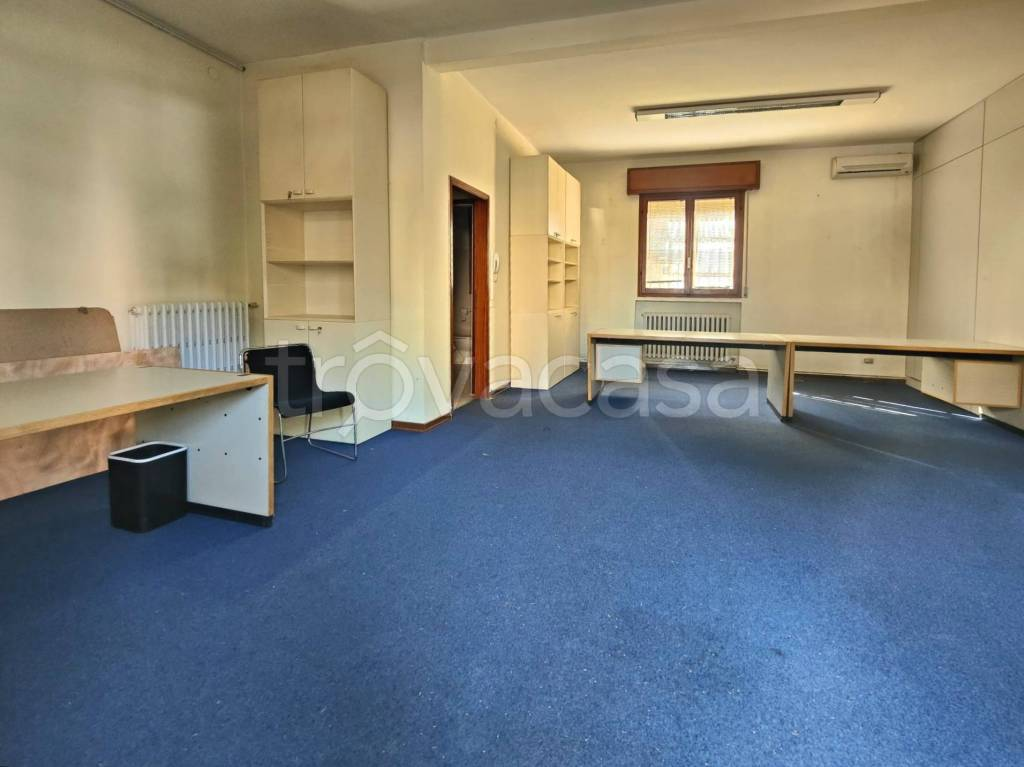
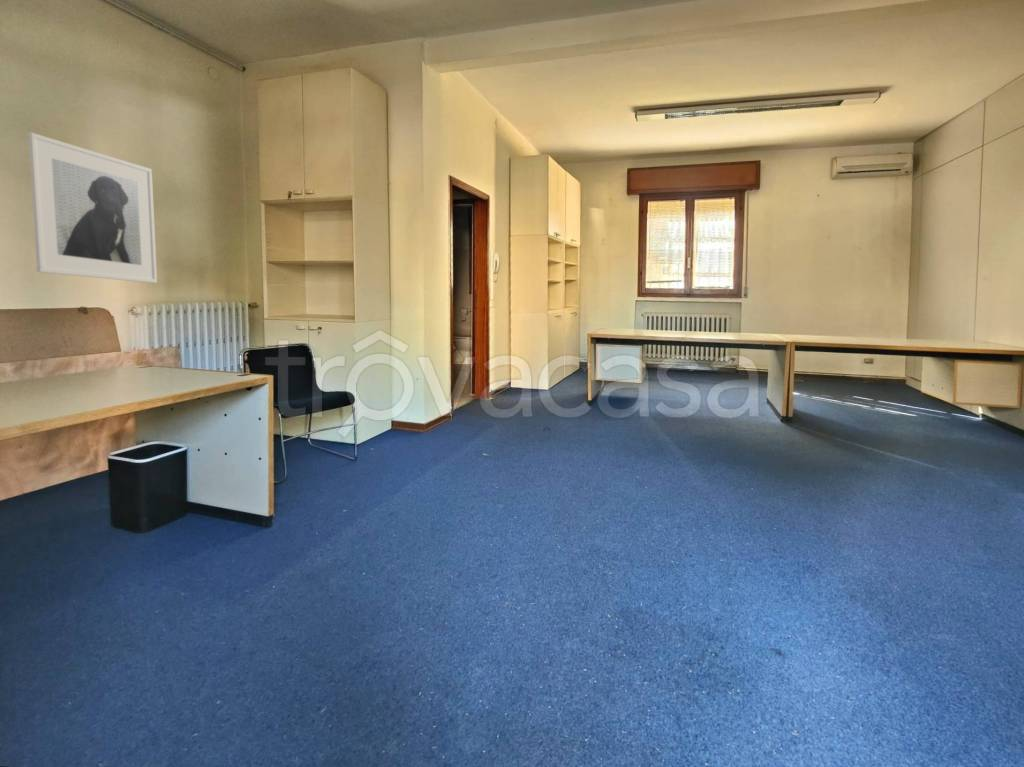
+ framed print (99, 215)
